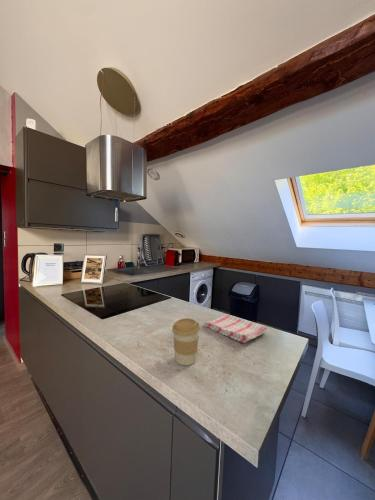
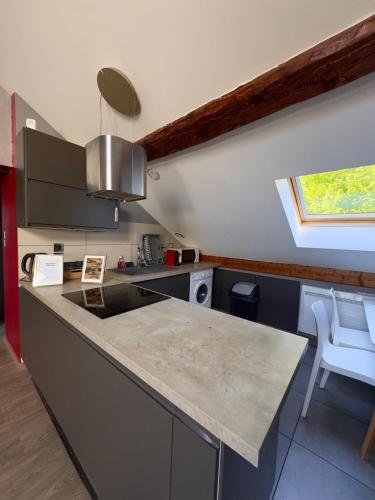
- dish towel (234, 325)
- coffee cup (185, 340)
